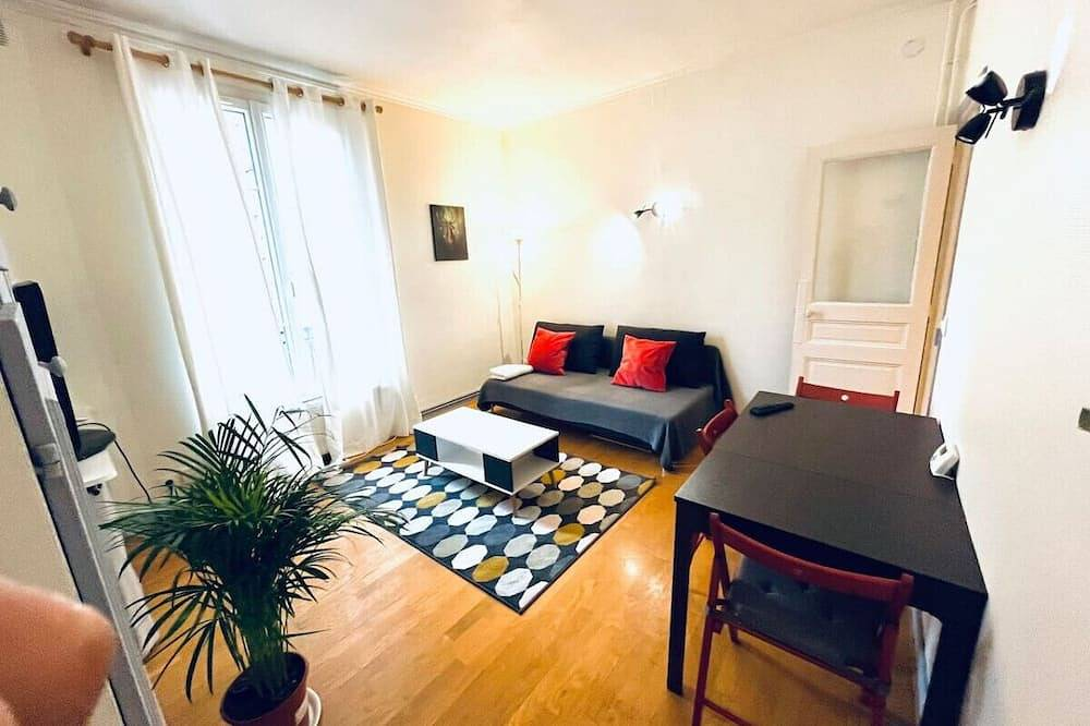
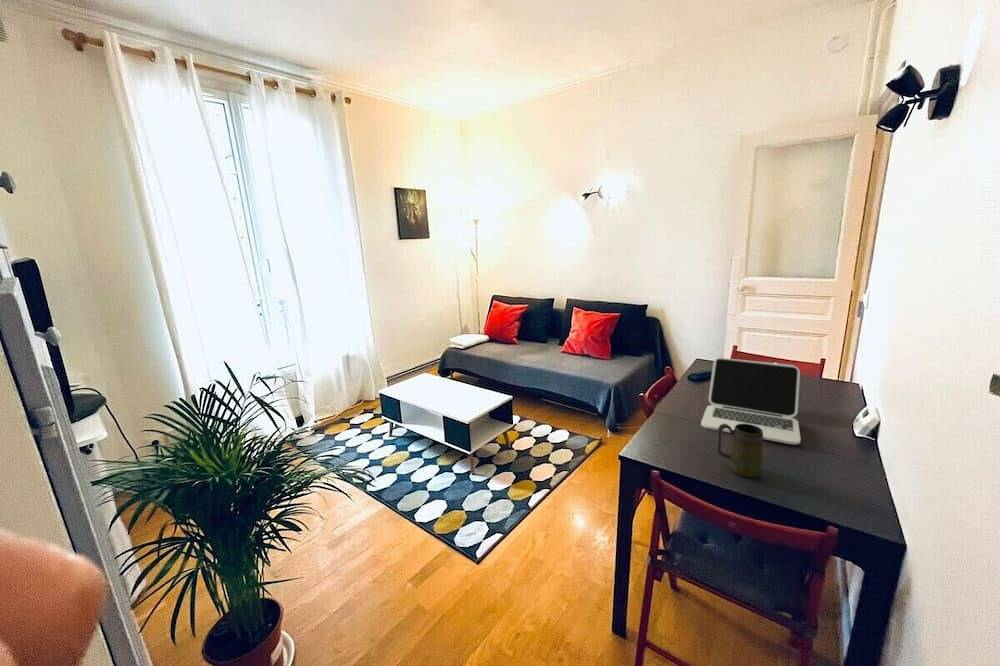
+ mug (739, 447)
+ laptop (751, 395)
